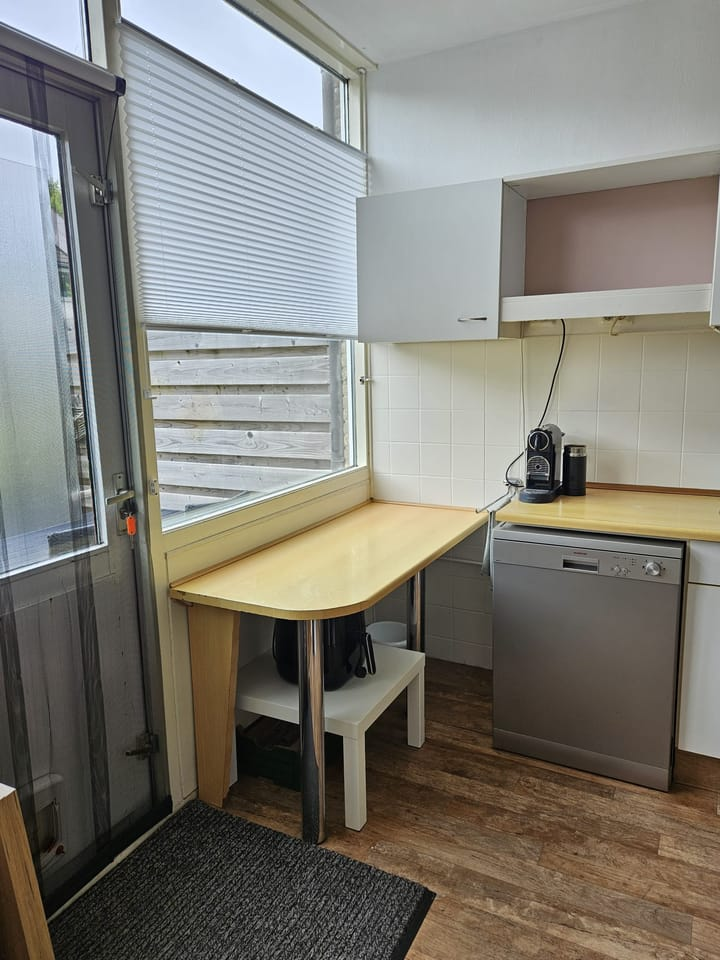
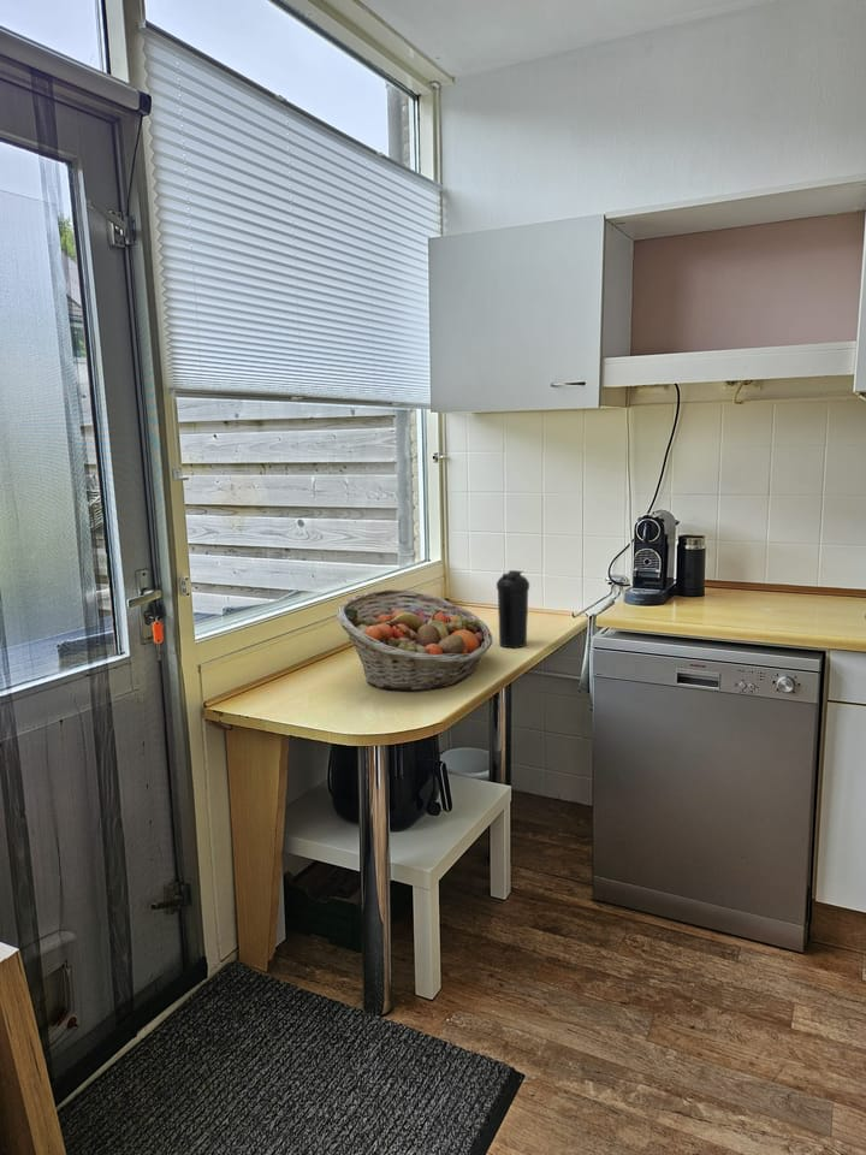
+ fruit basket (415, 636)
+ water bottle (512, 608)
